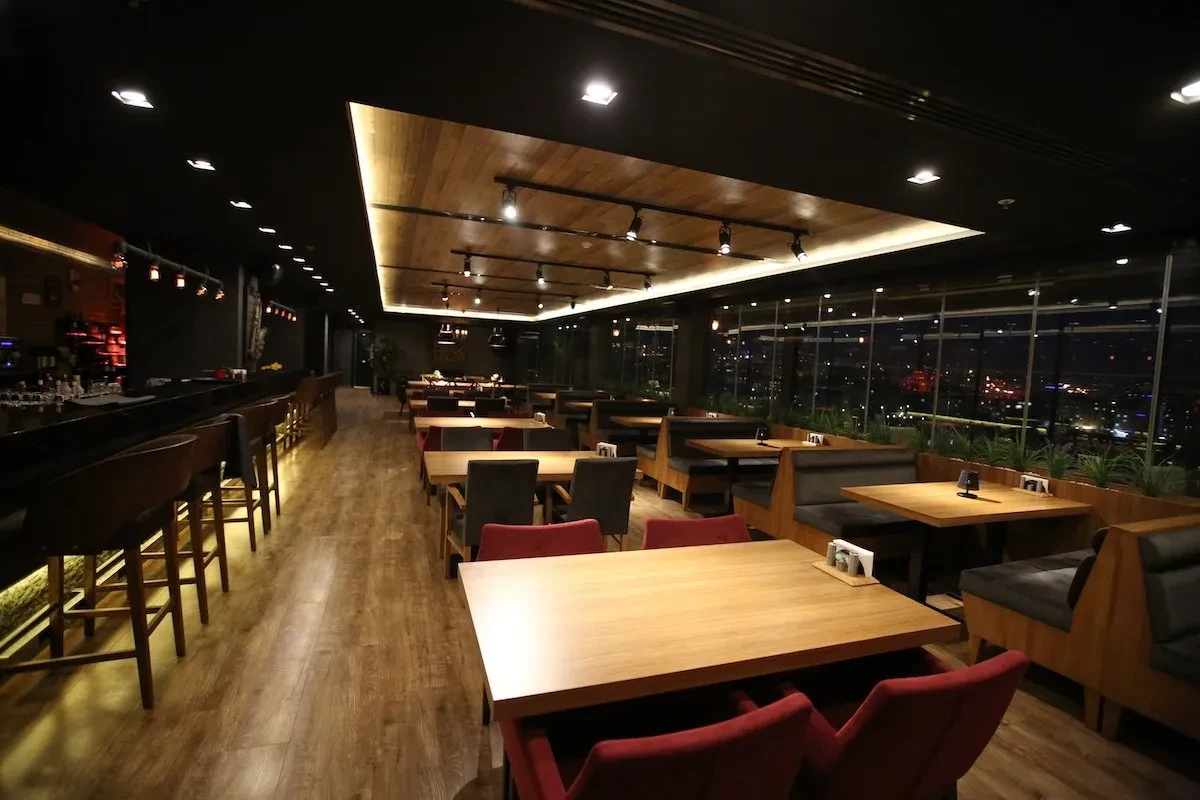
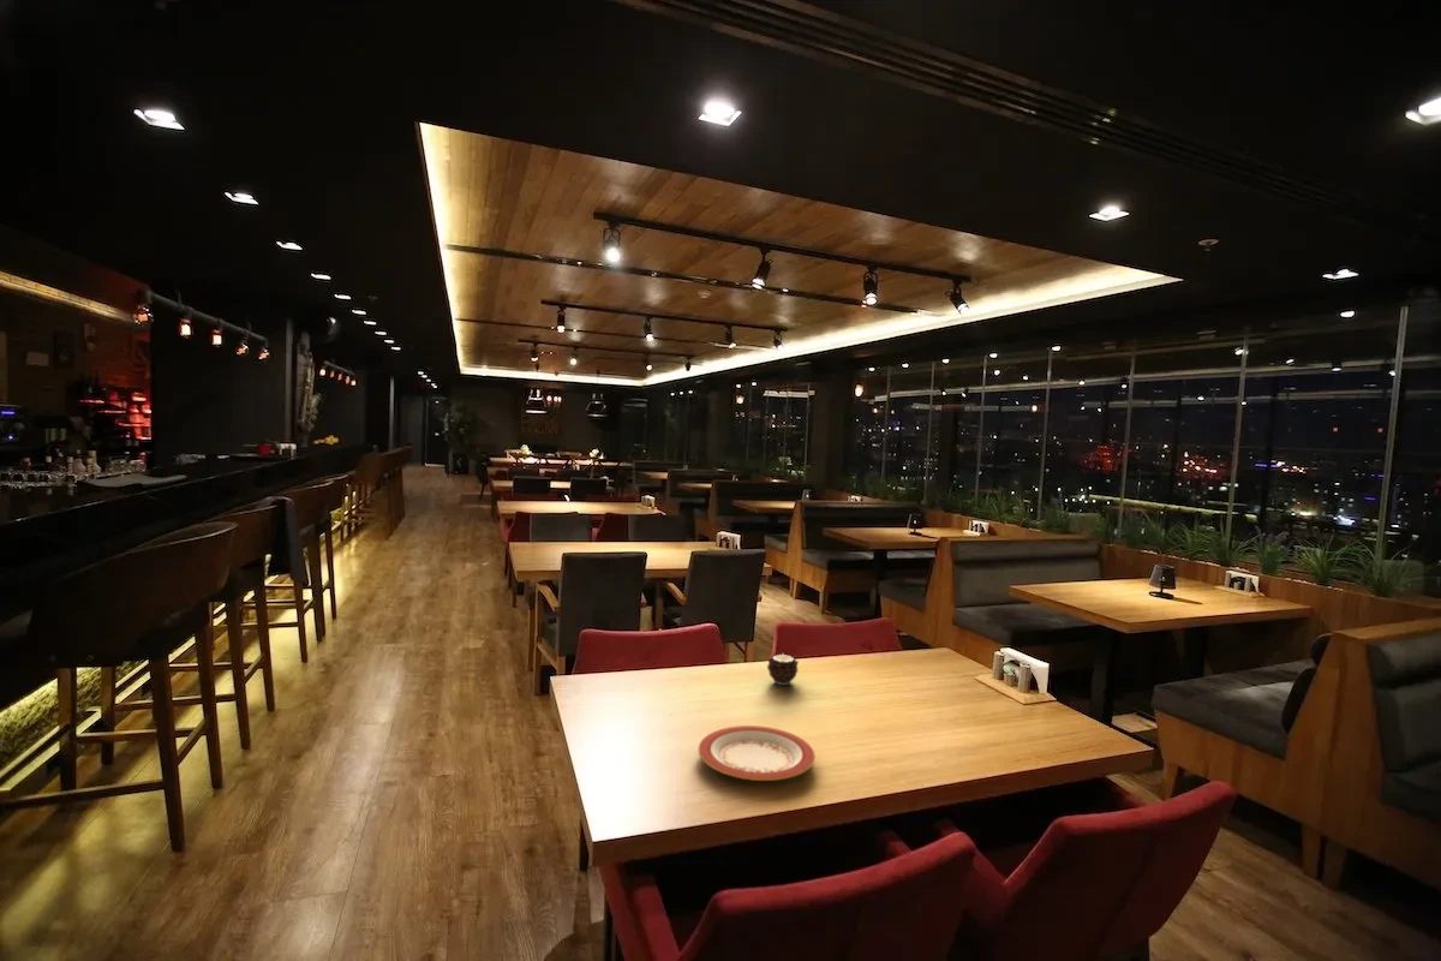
+ plate (755, 754)
+ candle (783, 667)
